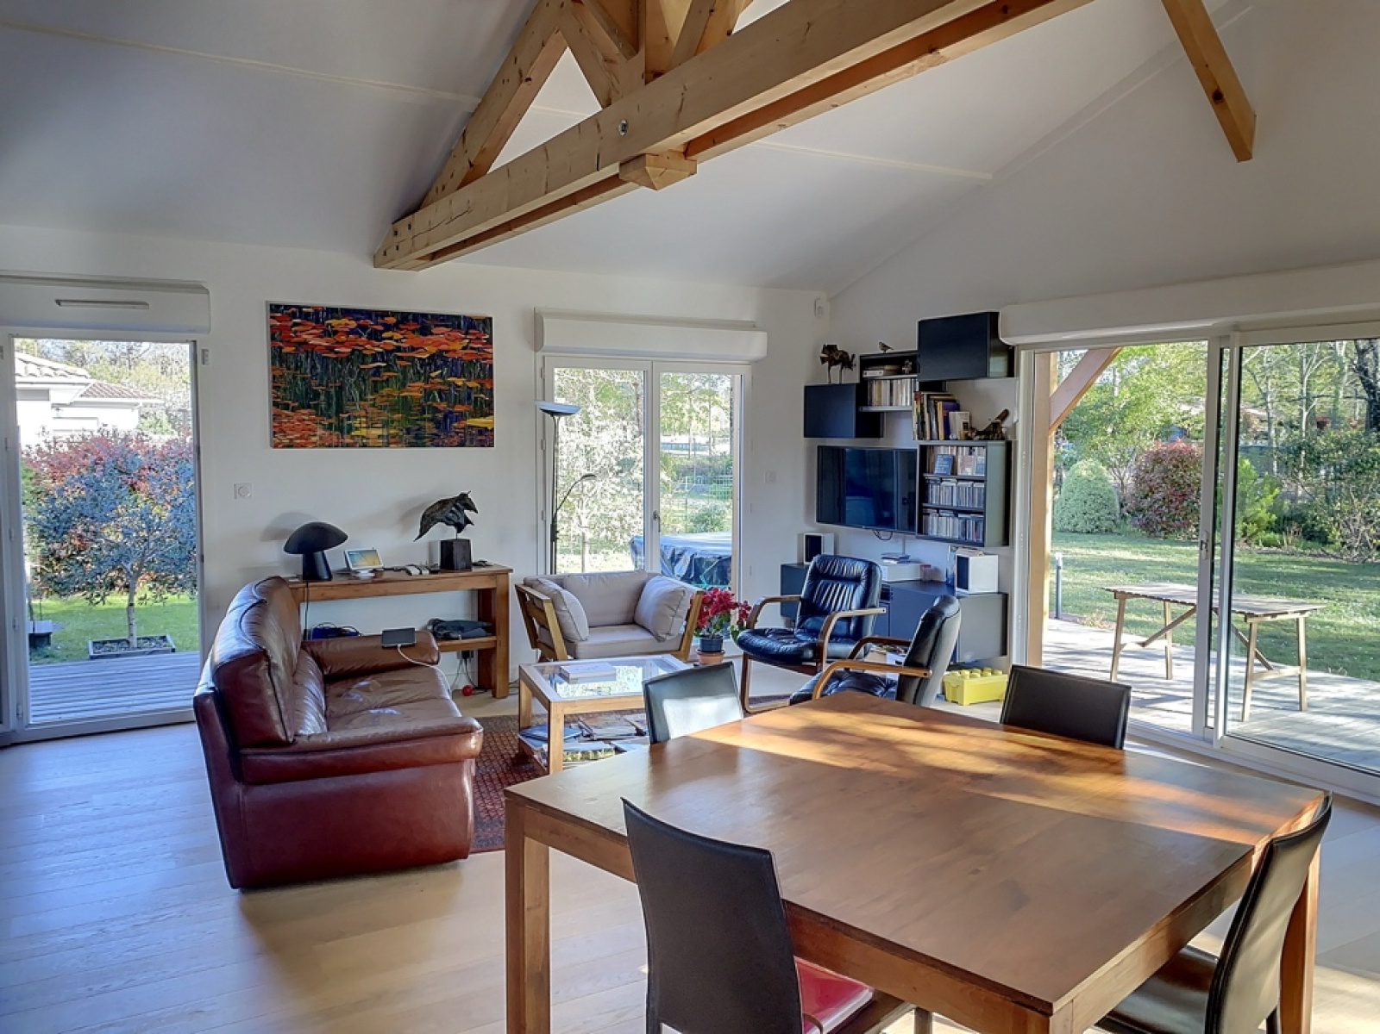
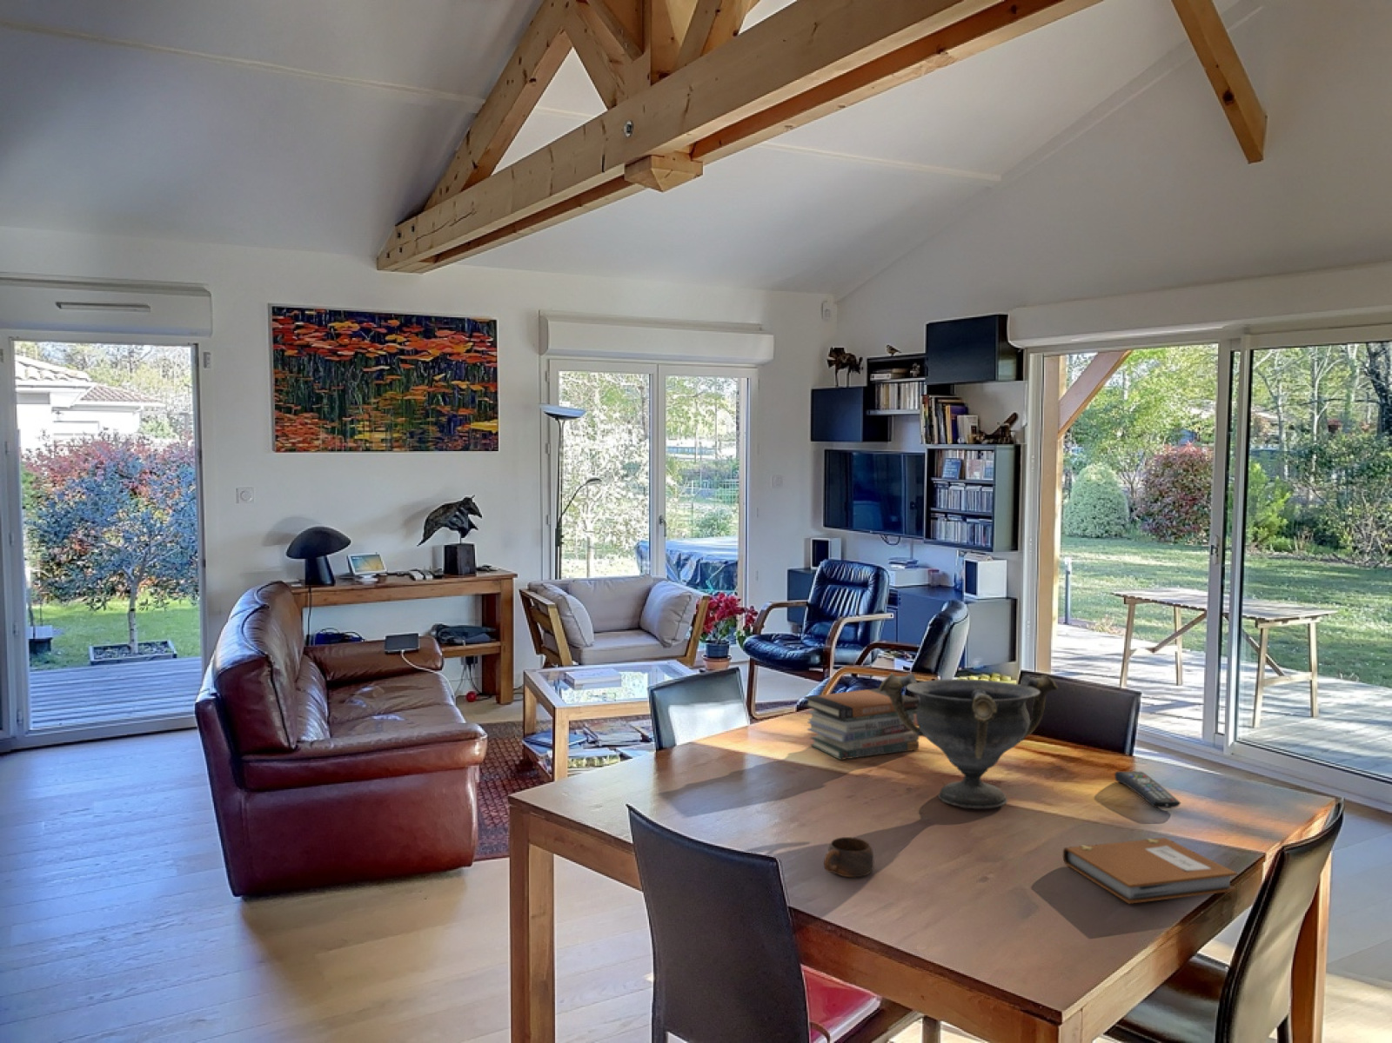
+ cup (844, 858)
+ remote control (1145, 788)
+ book stack (862, 722)
+ notebook (1149, 867)
+ decorative bowl (962, 738)
